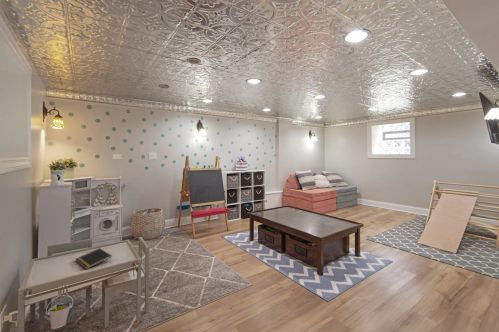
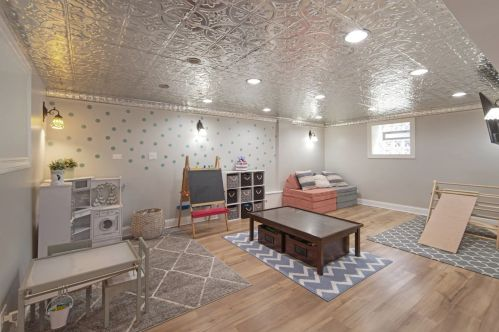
- notepad (93, 257)
